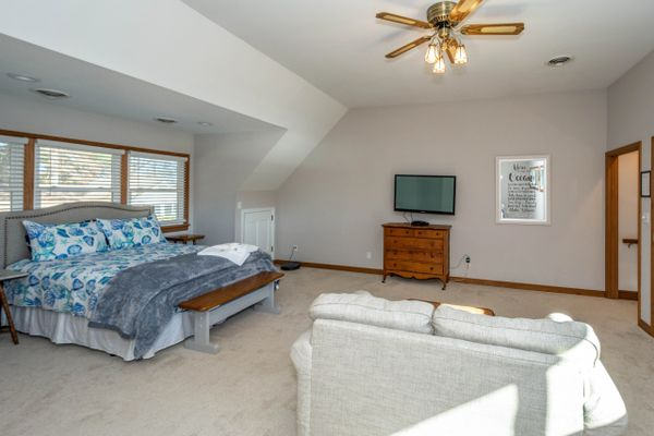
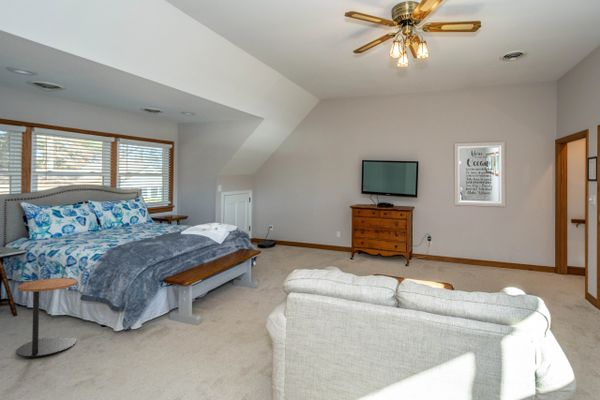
+ side table (38, 314)
